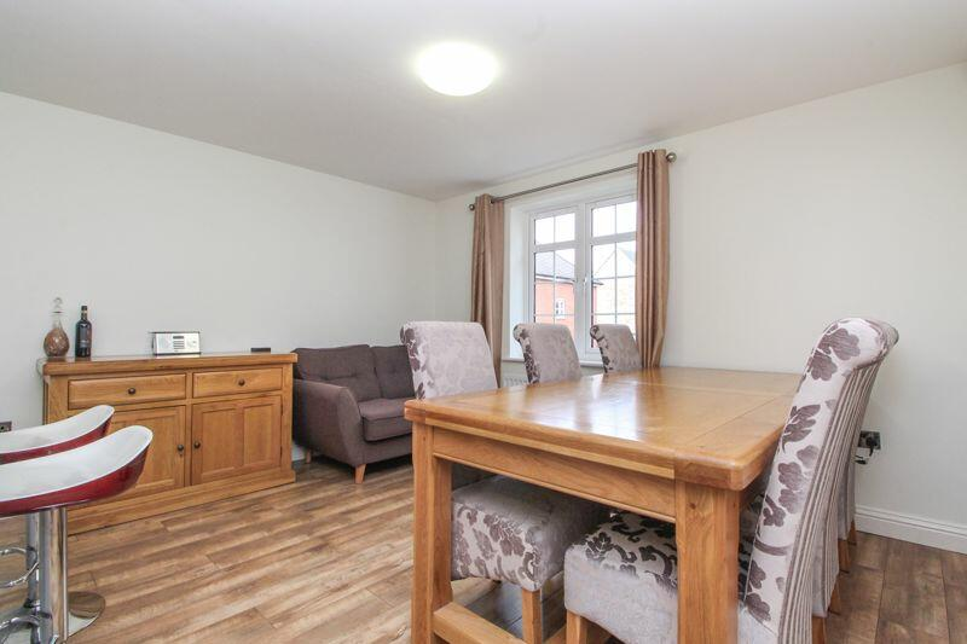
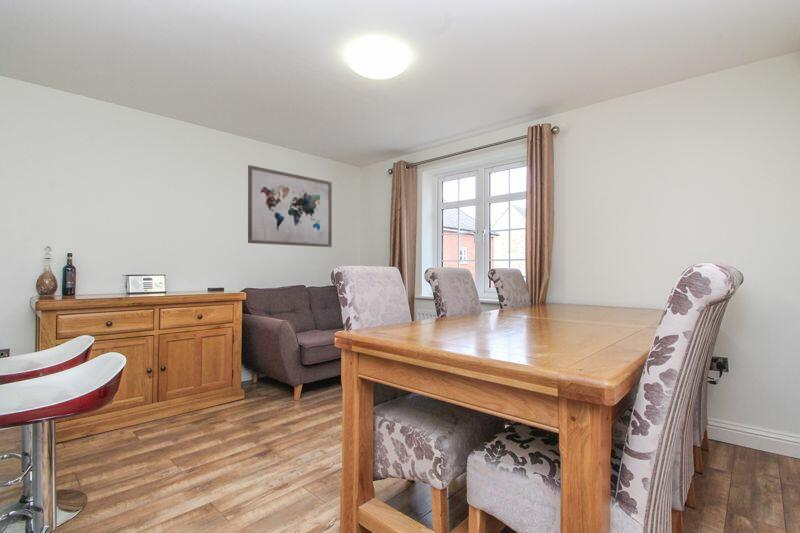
+ wall art (293, 209)
